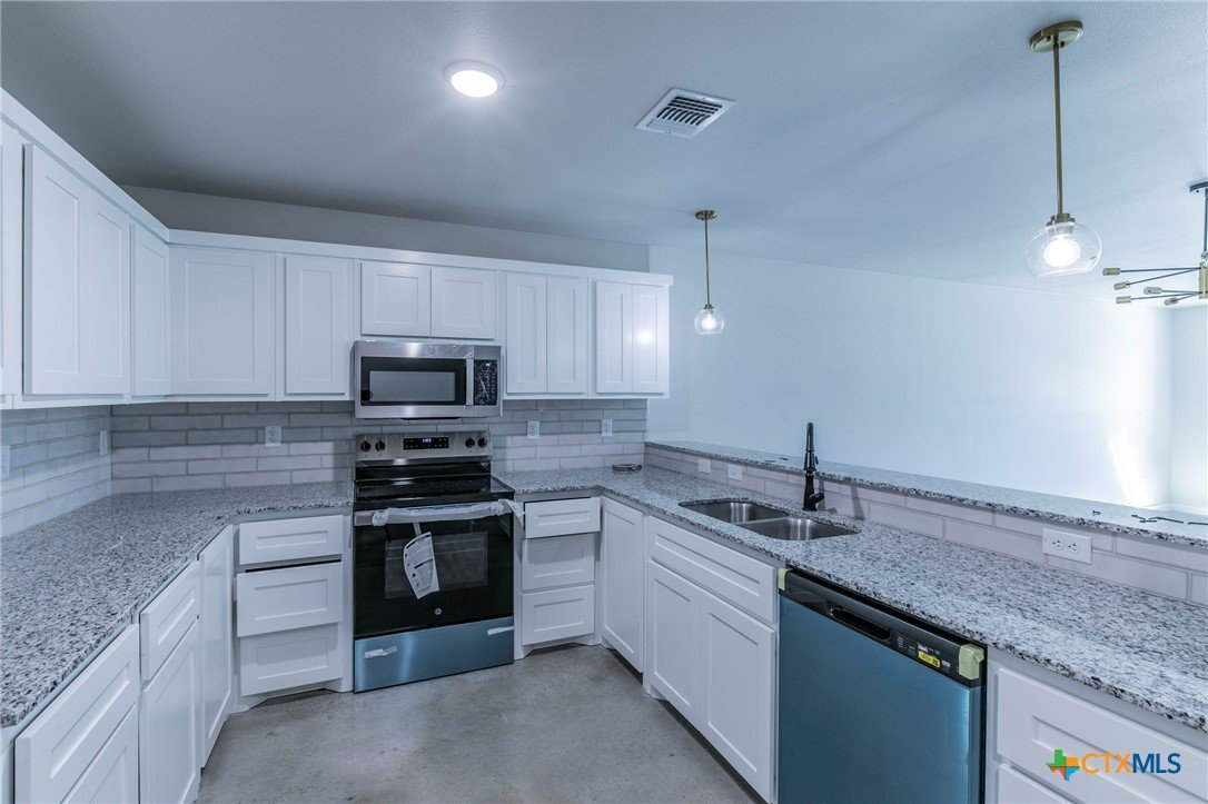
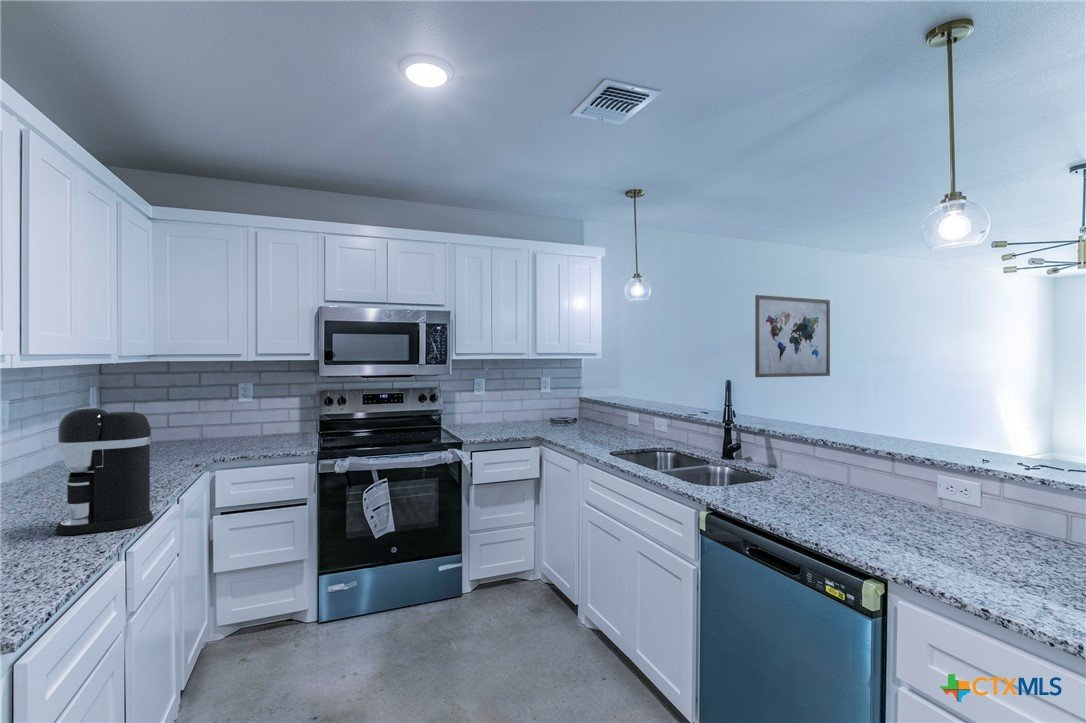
+ wall art (794, 337)
+ coffee maker (106, 466)
